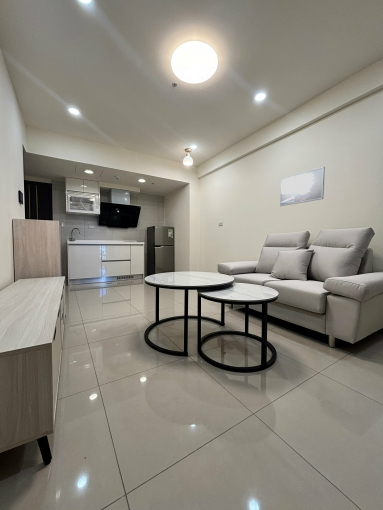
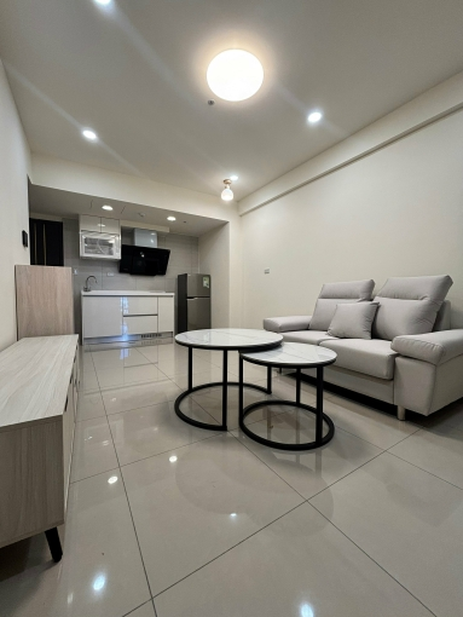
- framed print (300, 188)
